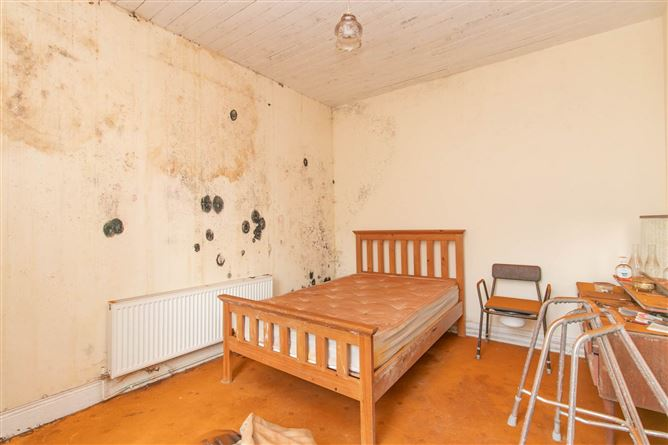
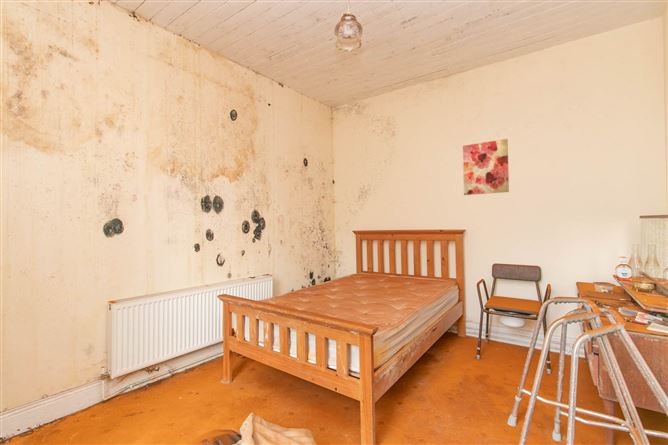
+ wall art (485, 168)
